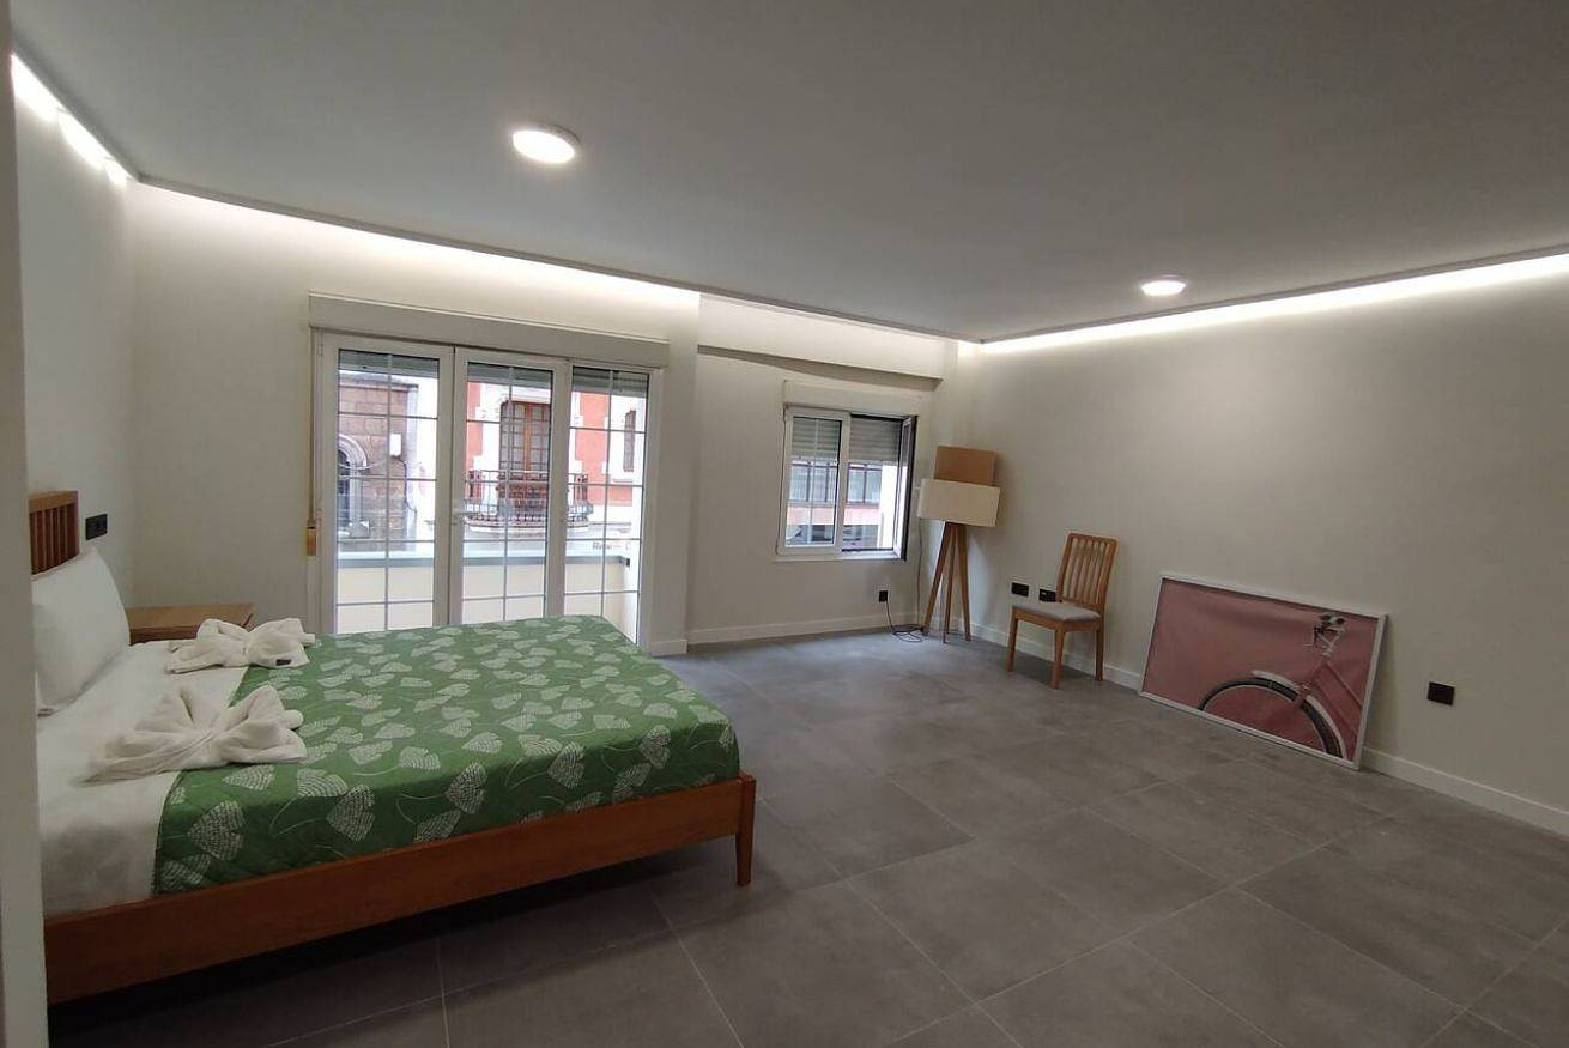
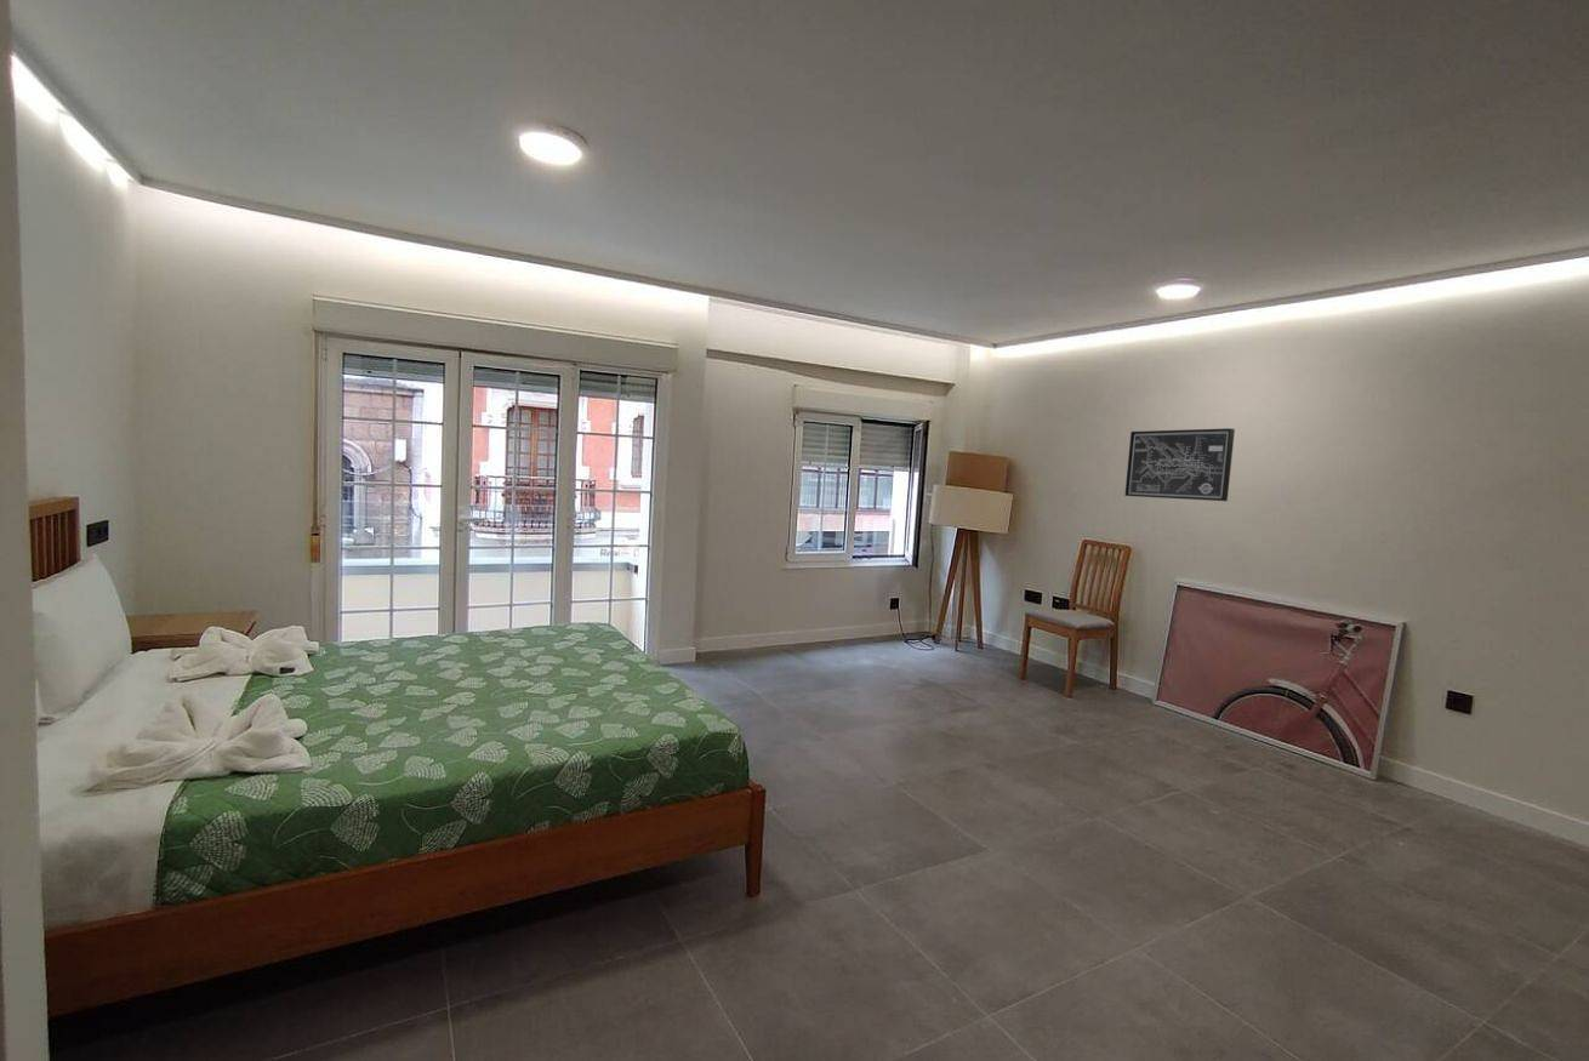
+ wall art (1175, 464)
